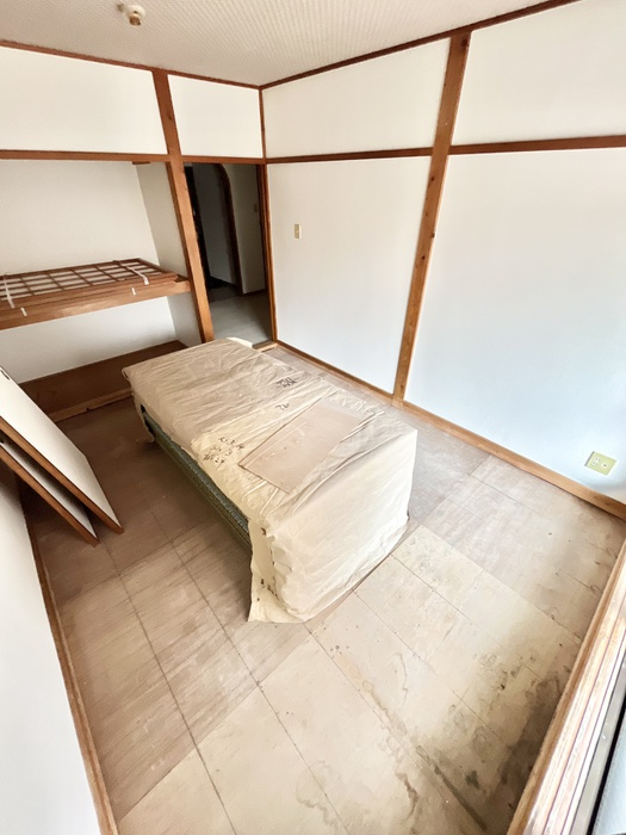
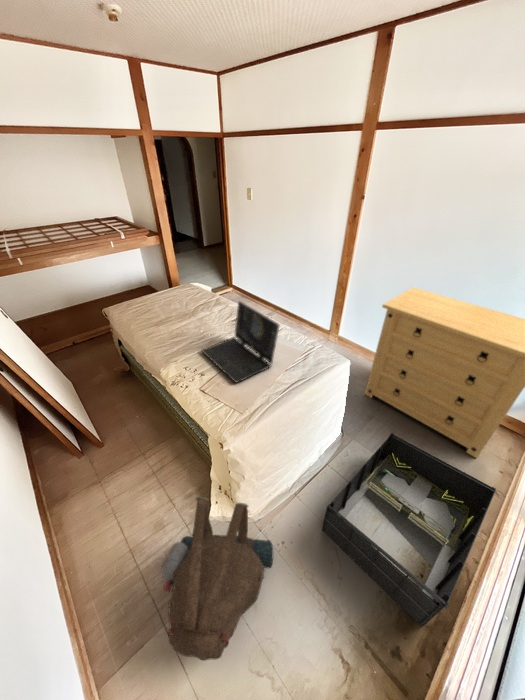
+ backpack (214, 578)
+ laptop (237, 338)
+ dresser (444, 367)
+ storage bin (405, 512)
